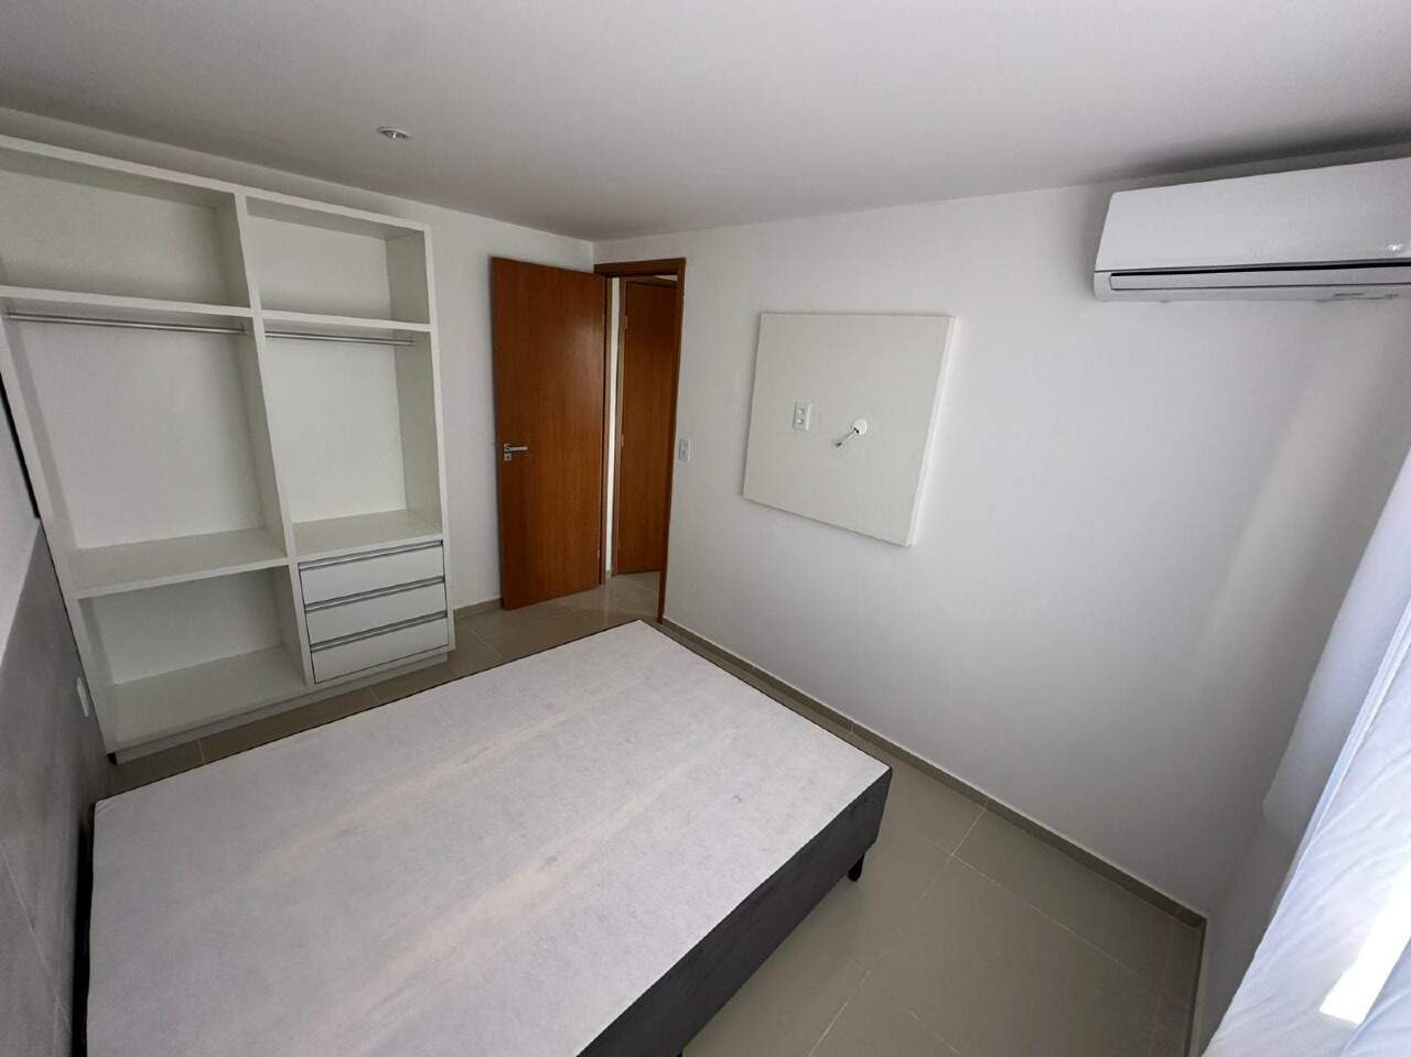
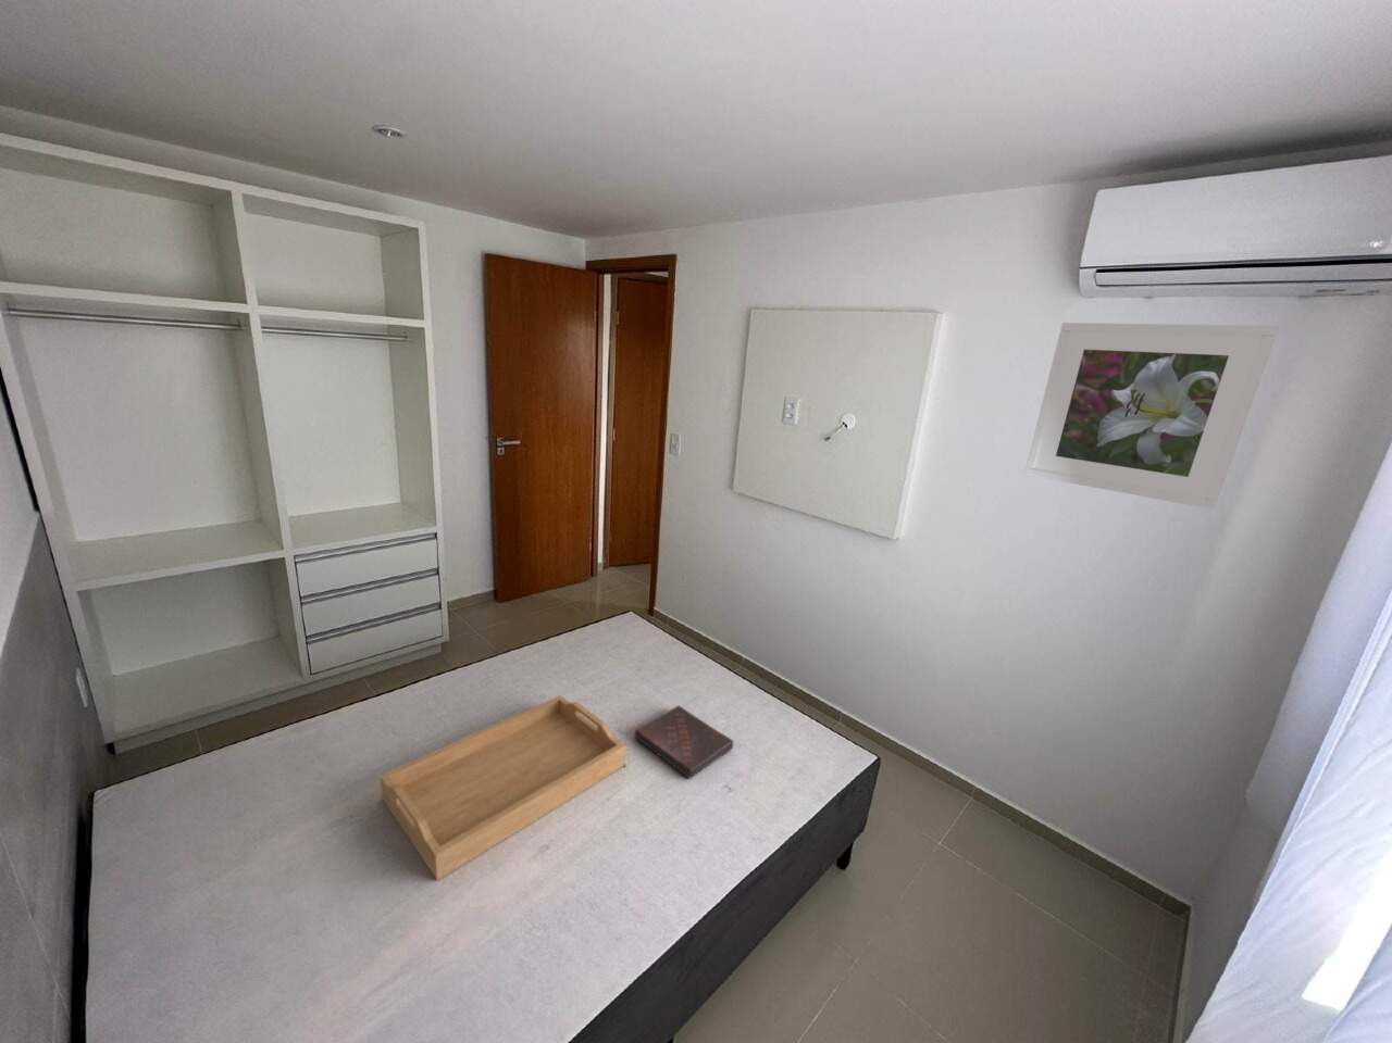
+ book (683, 738)
+ serving tray (510, 766)
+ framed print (1134, 410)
